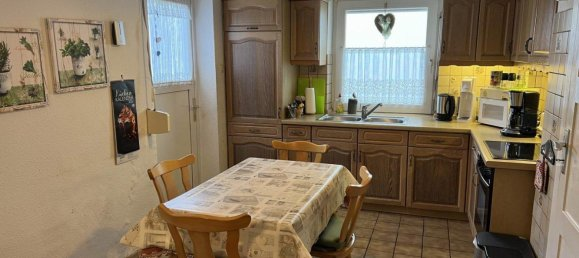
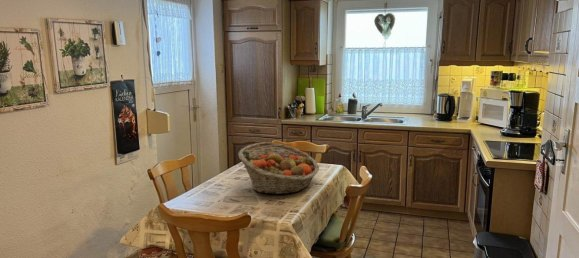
+ fruit basket (279, 166)
